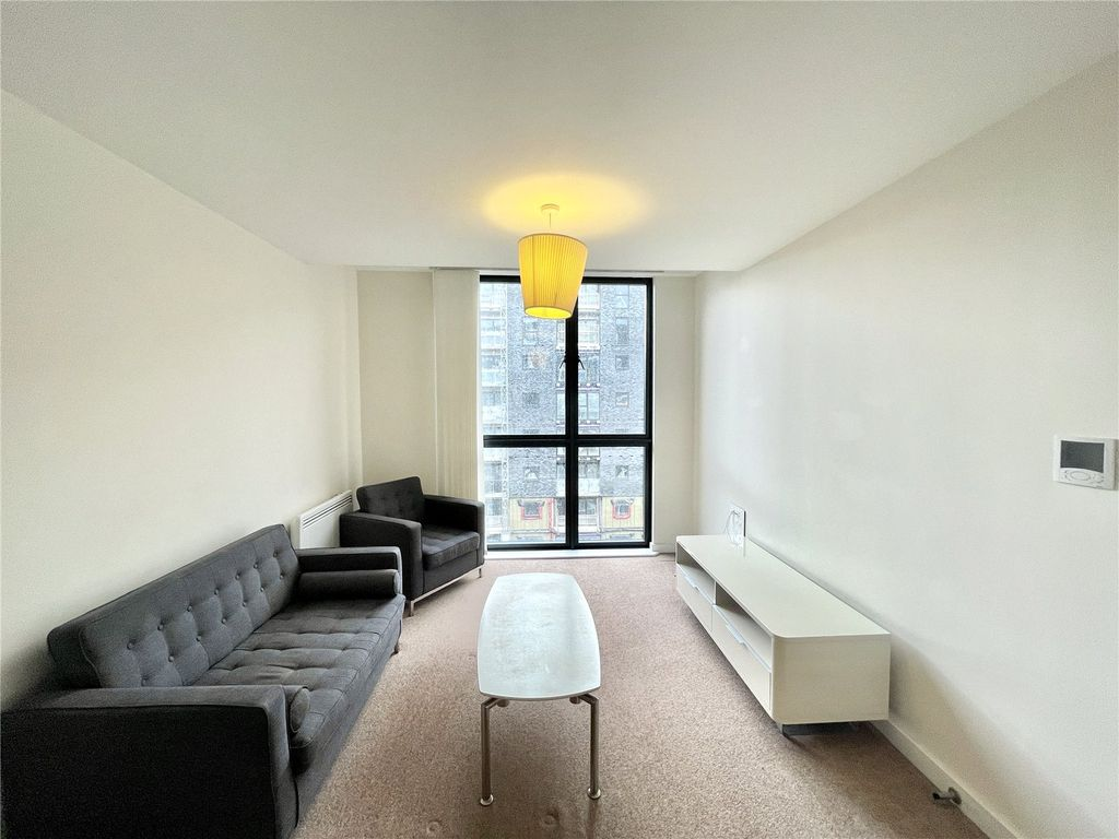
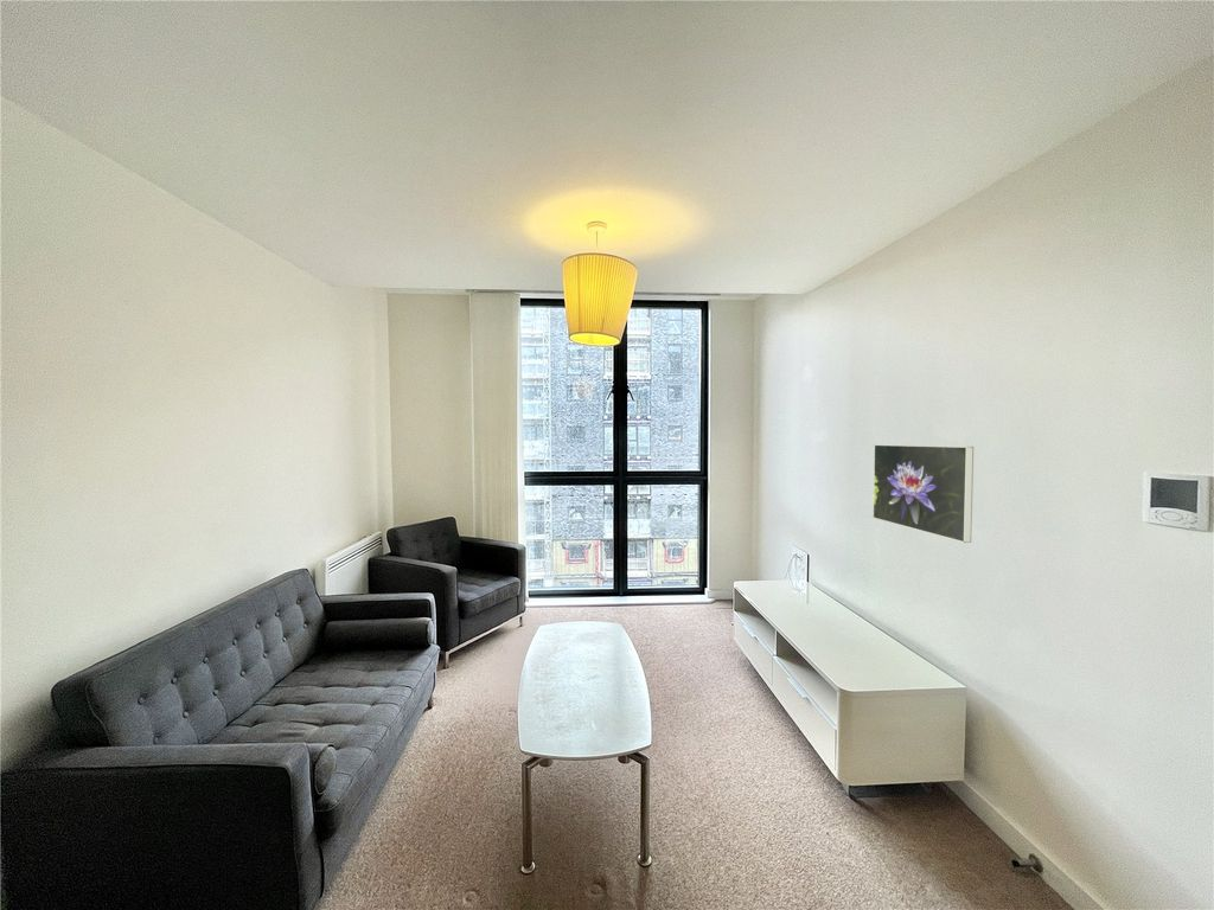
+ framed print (916, 487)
